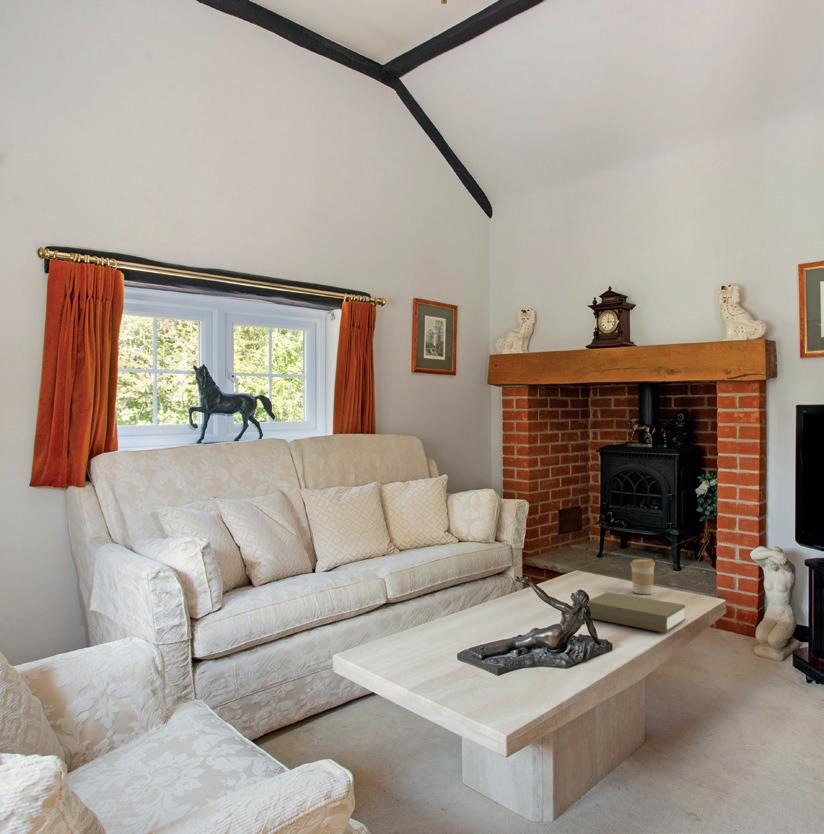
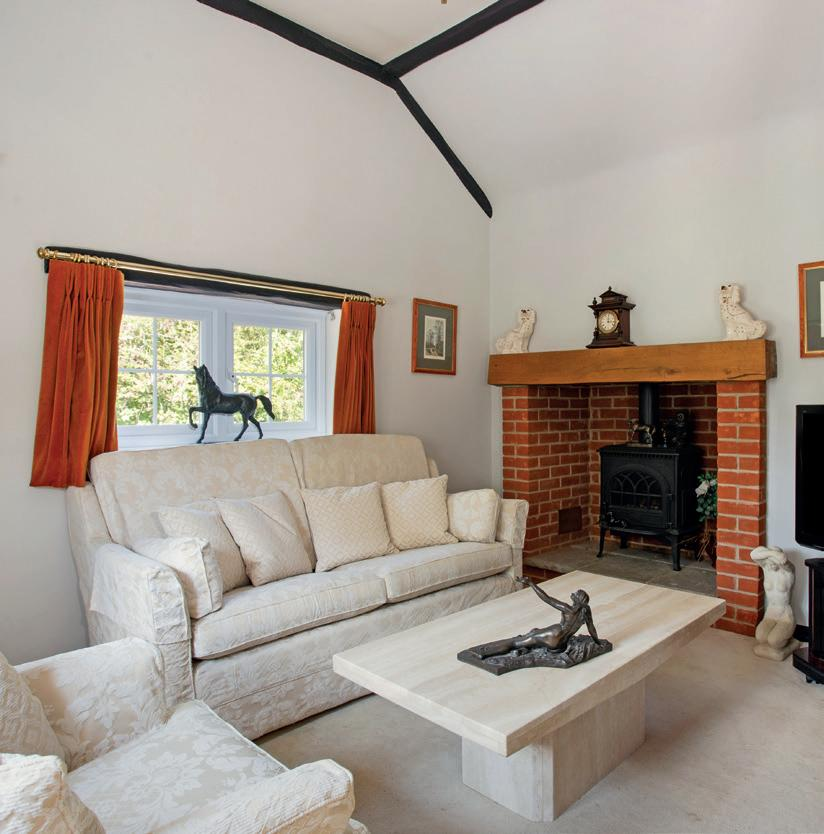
- coffee cup (642, 575)
- book (634, 611)
